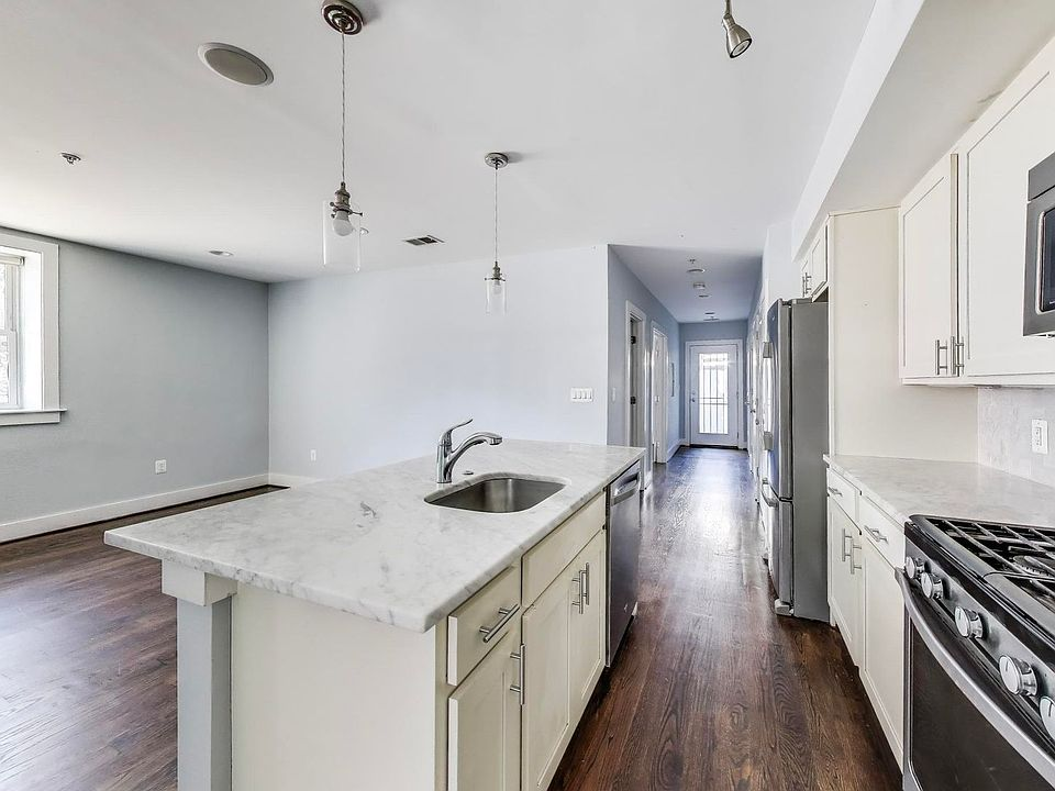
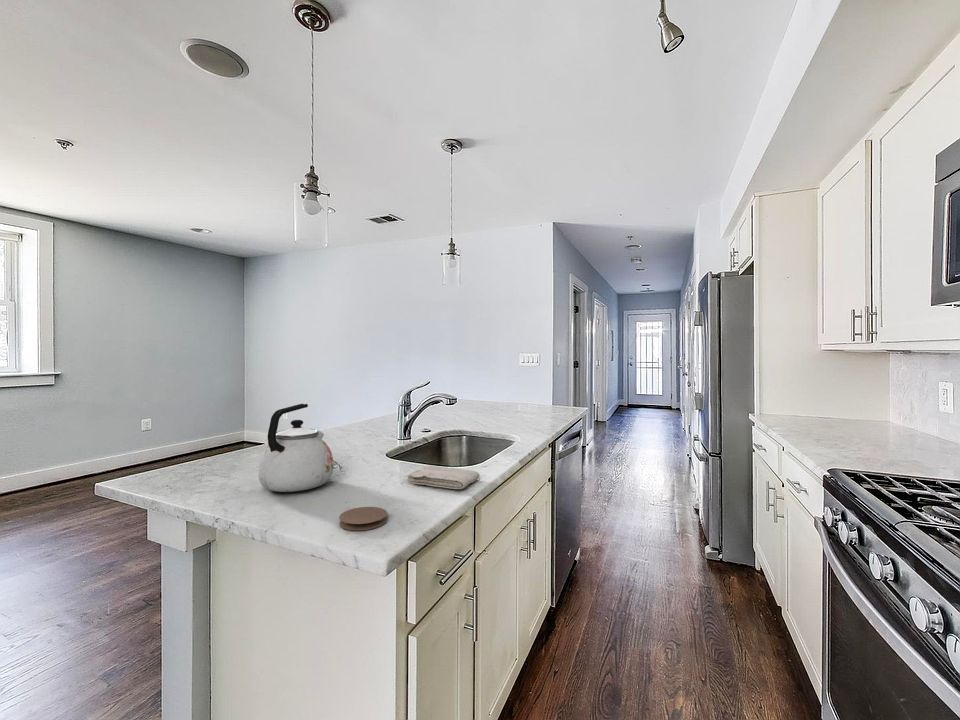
+ coaster (363, 517)
+ washcloth (443, 476)
+ kettle (297, 445)
